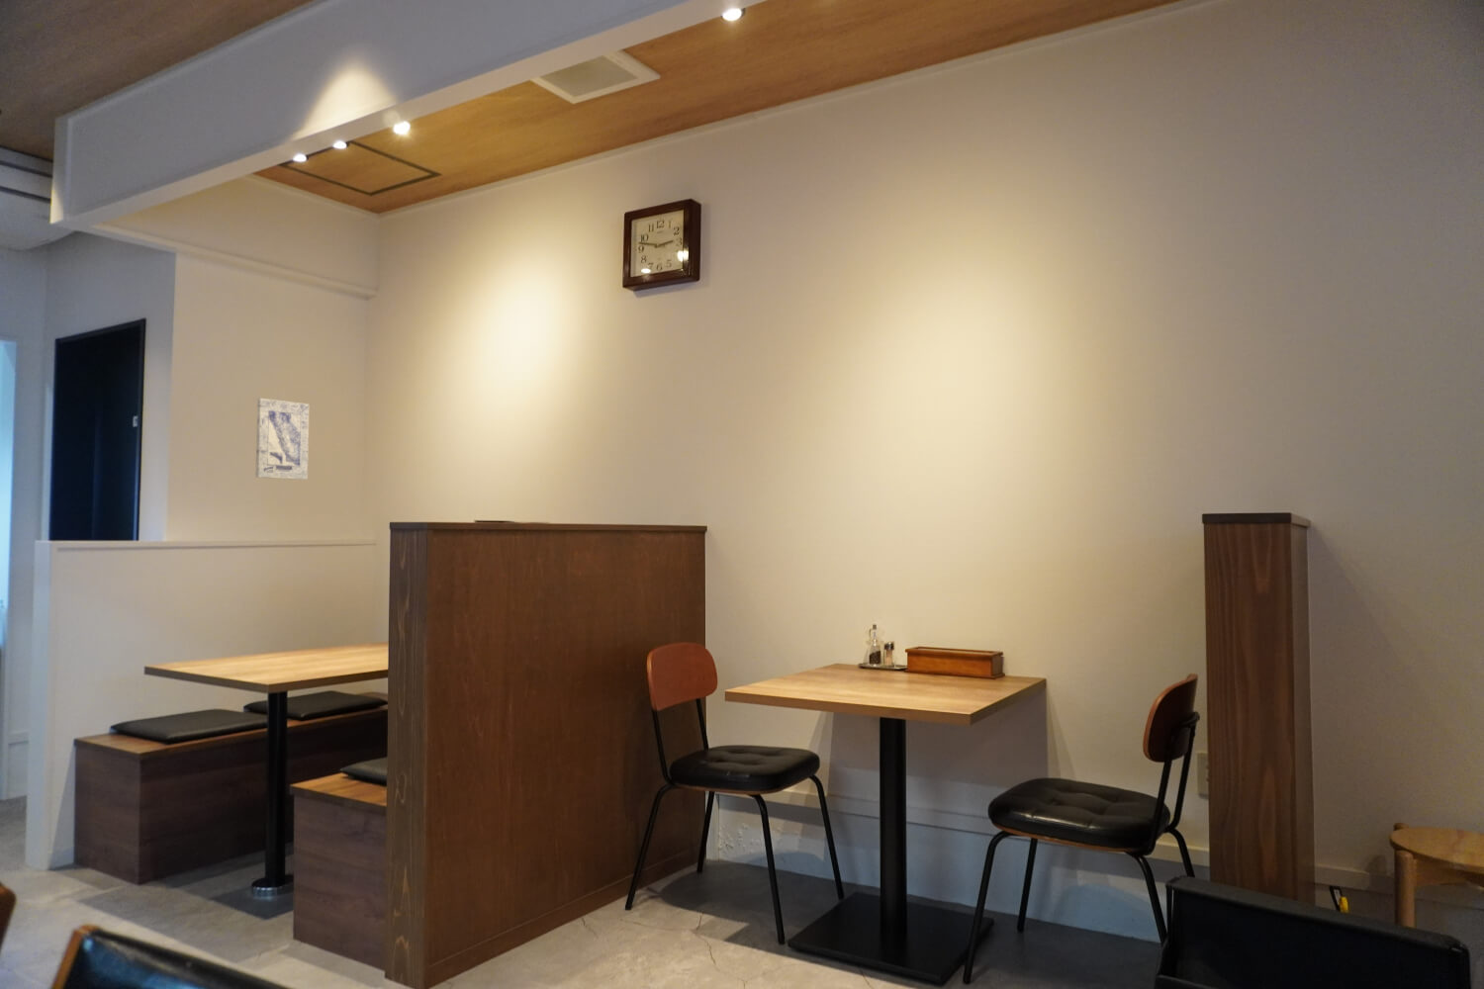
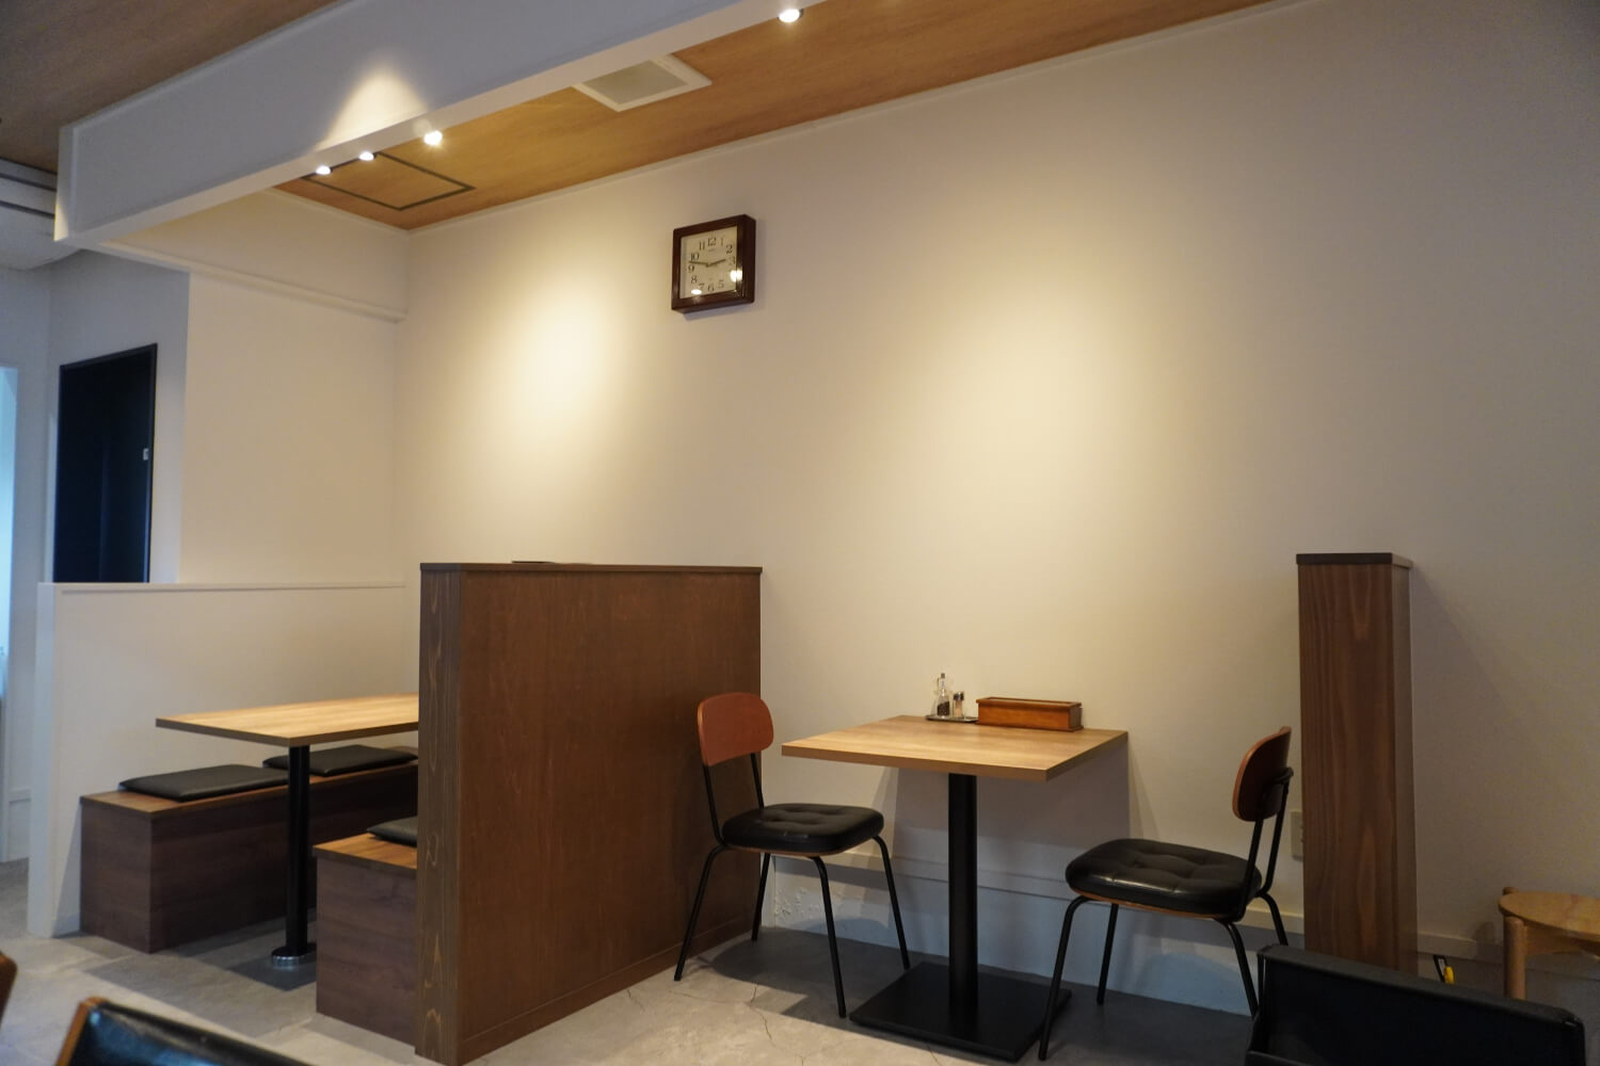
- wall art (283, 439)
